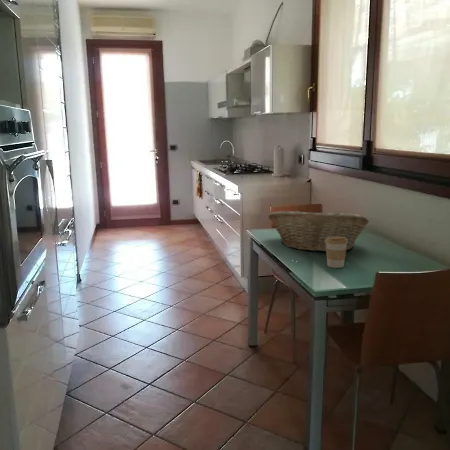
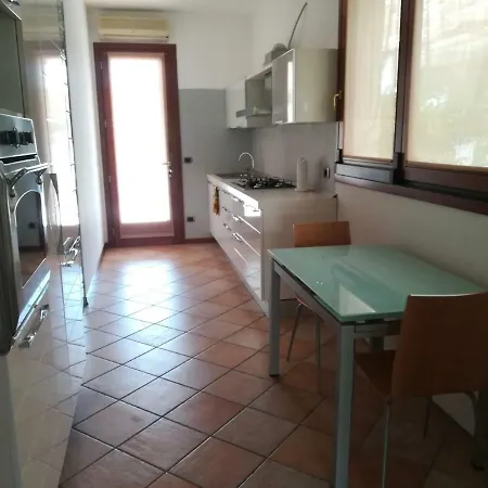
- coffee cup (335, 251)
- fruit basket (316, 226)
